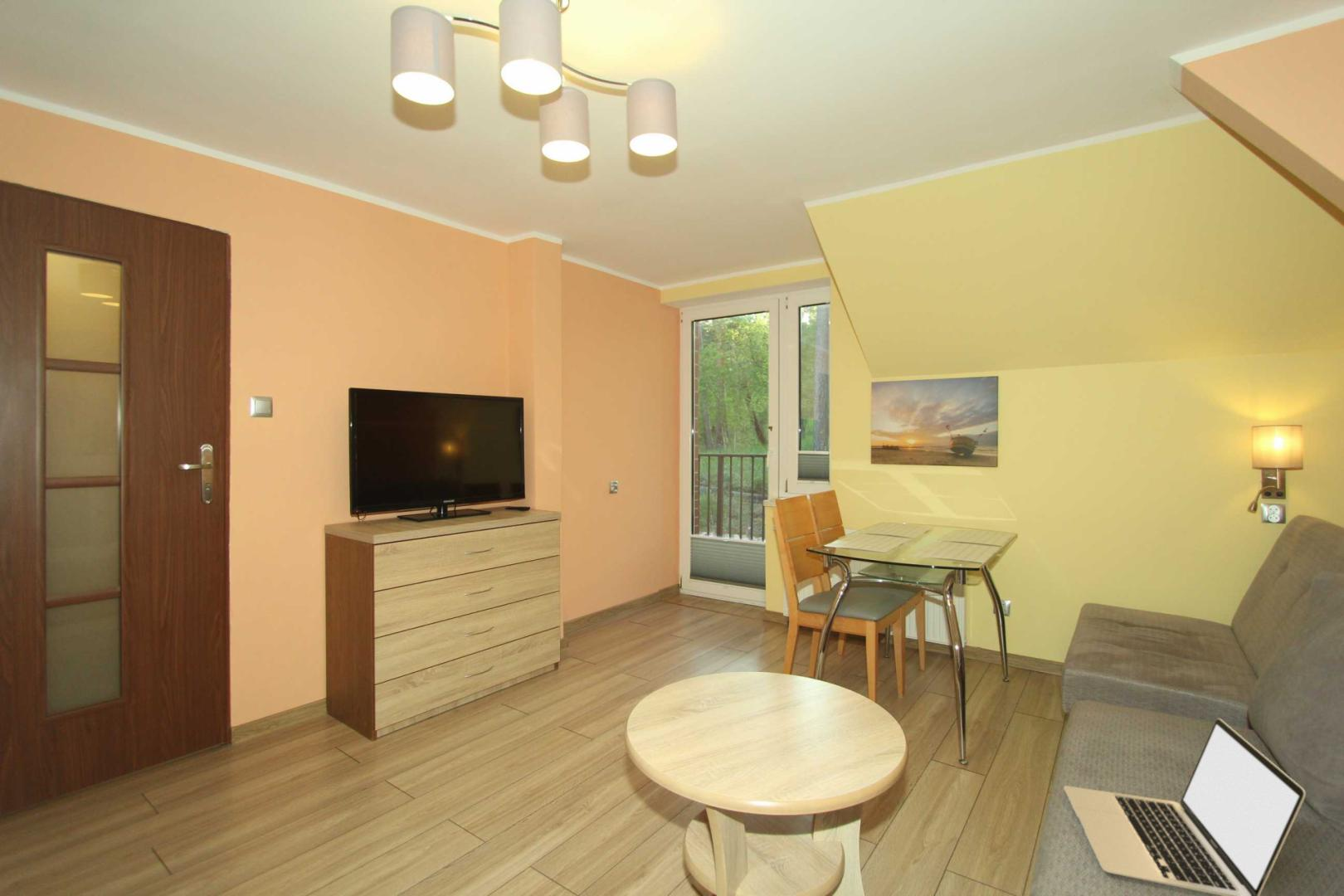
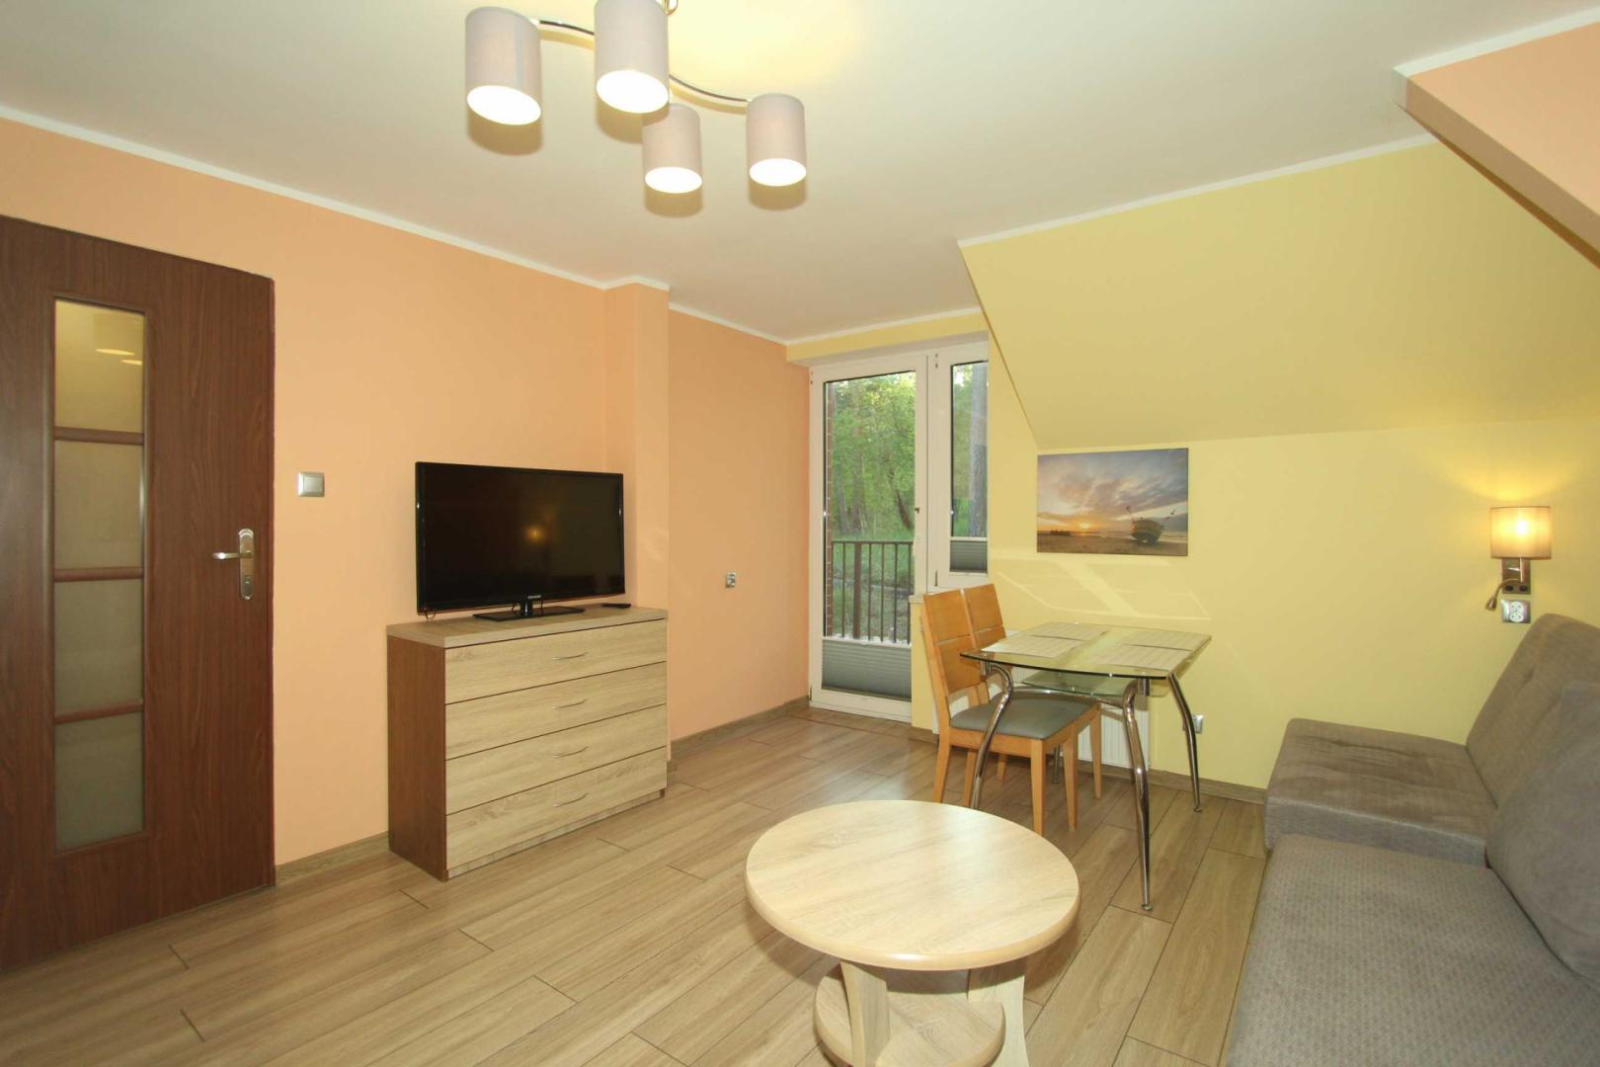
- laptop (1165, 800)
